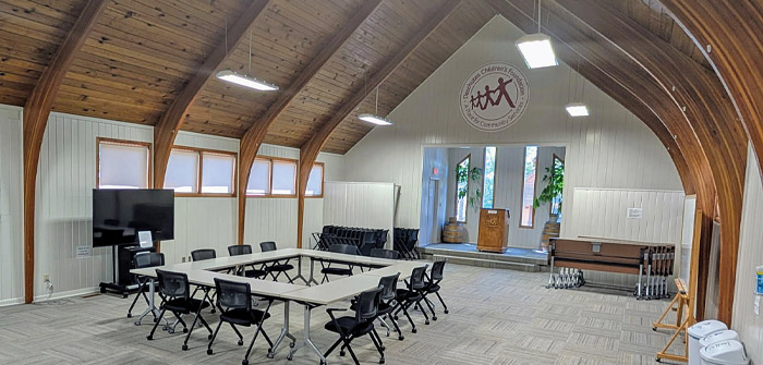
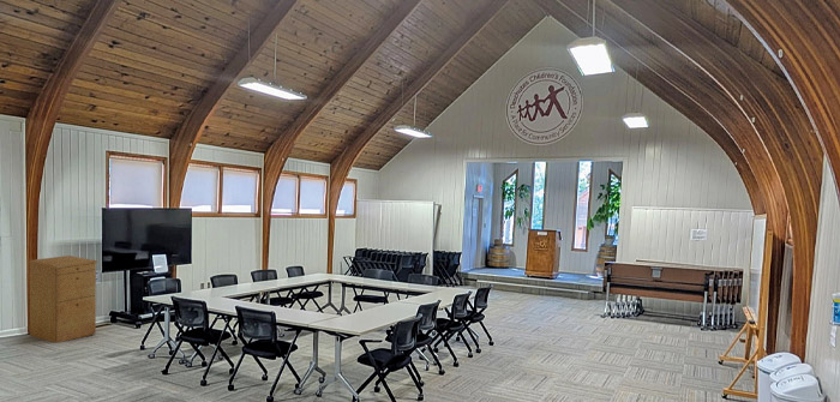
+ filing cabinet (62, 298)
